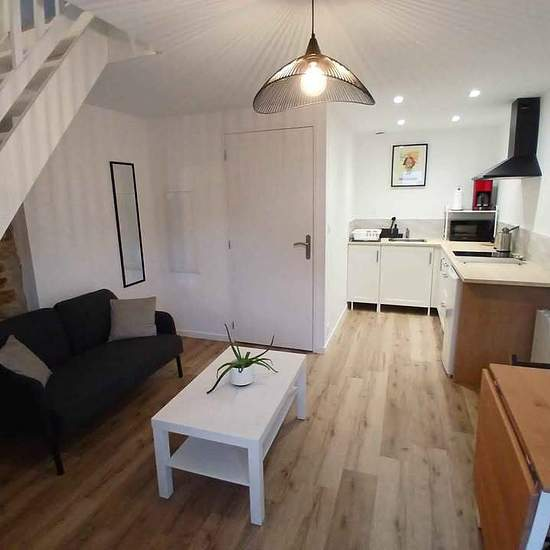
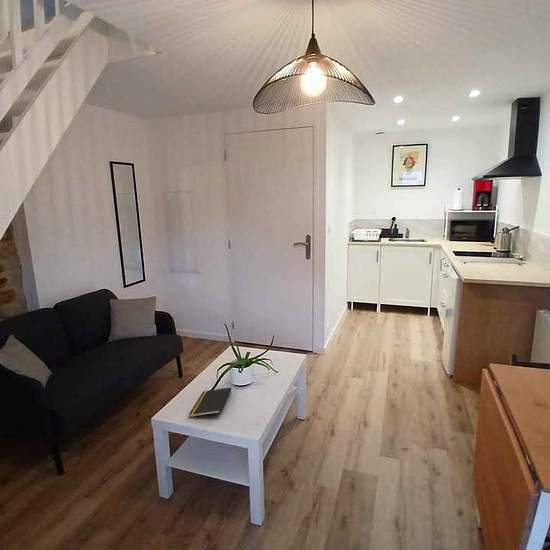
+ notepad (211, 401)
